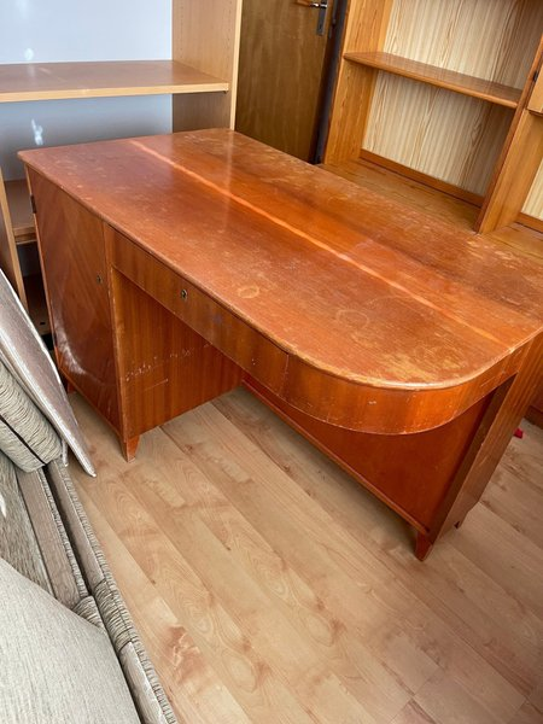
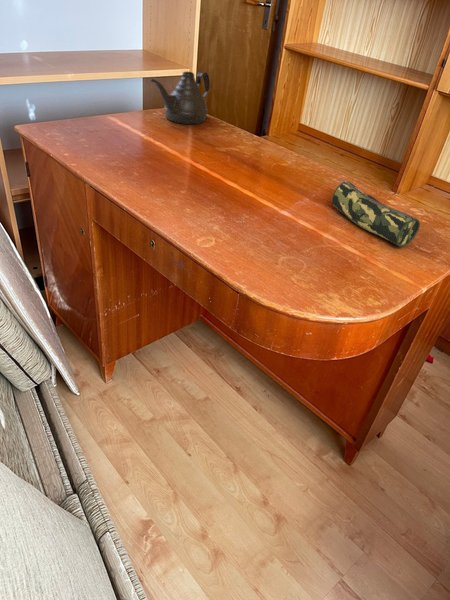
+ teapot (179, 96)
+ pencil case (371, 212)
